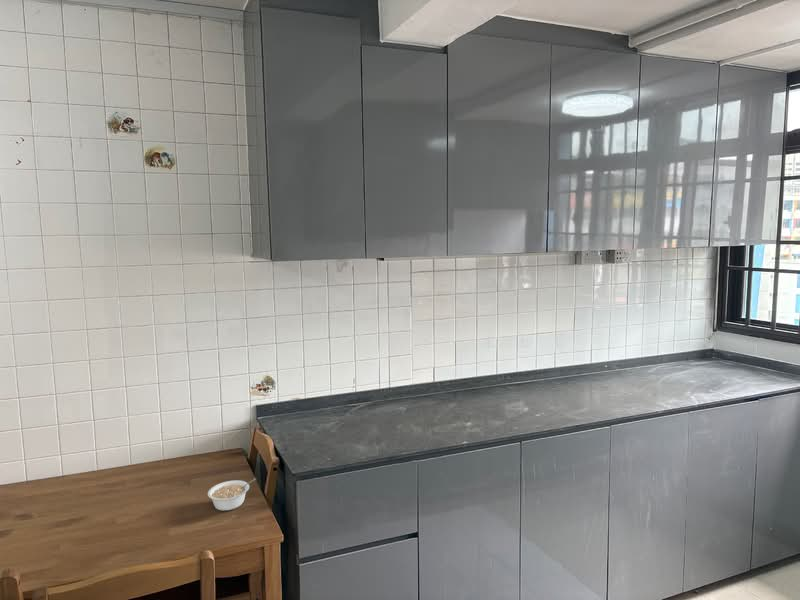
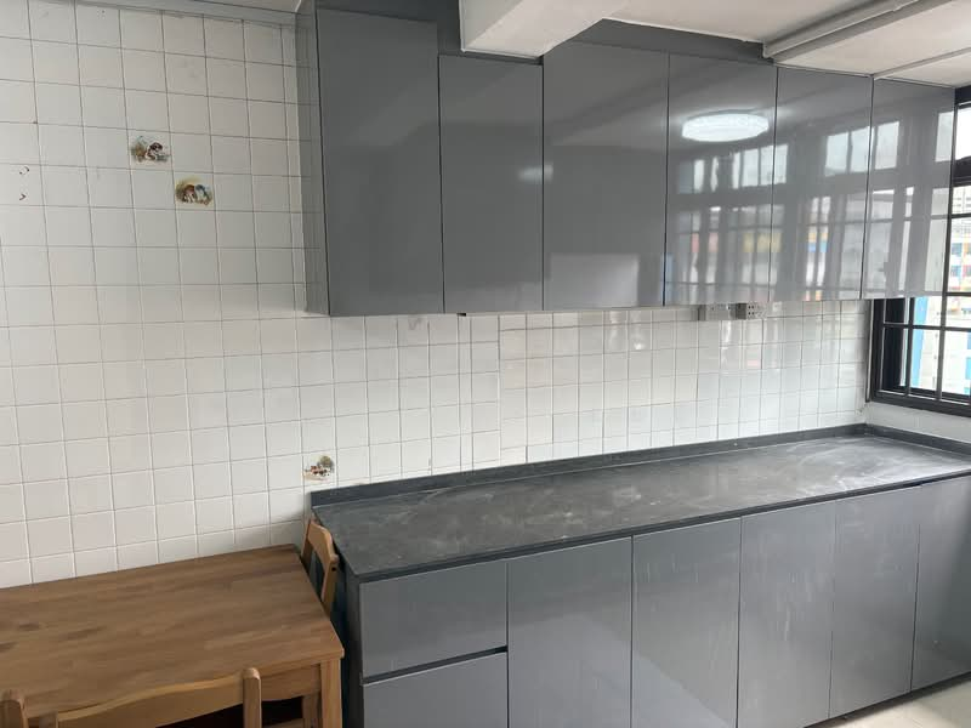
- legume (230, 494)
